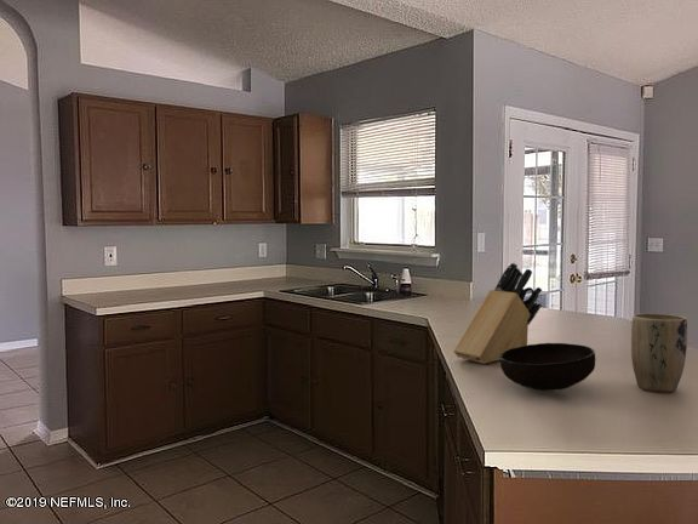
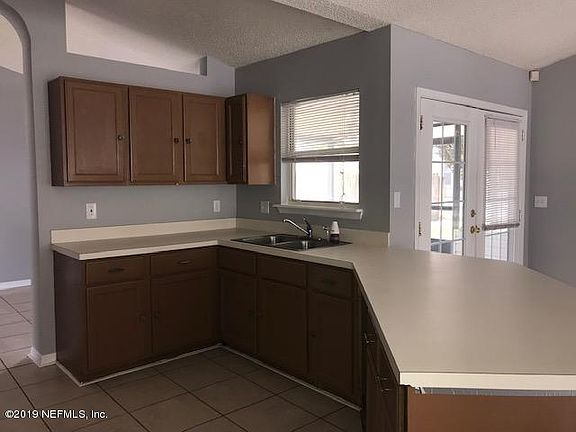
- bowl (545, 368)
- knife block (499, 309)
- plant pot (658, 352)
